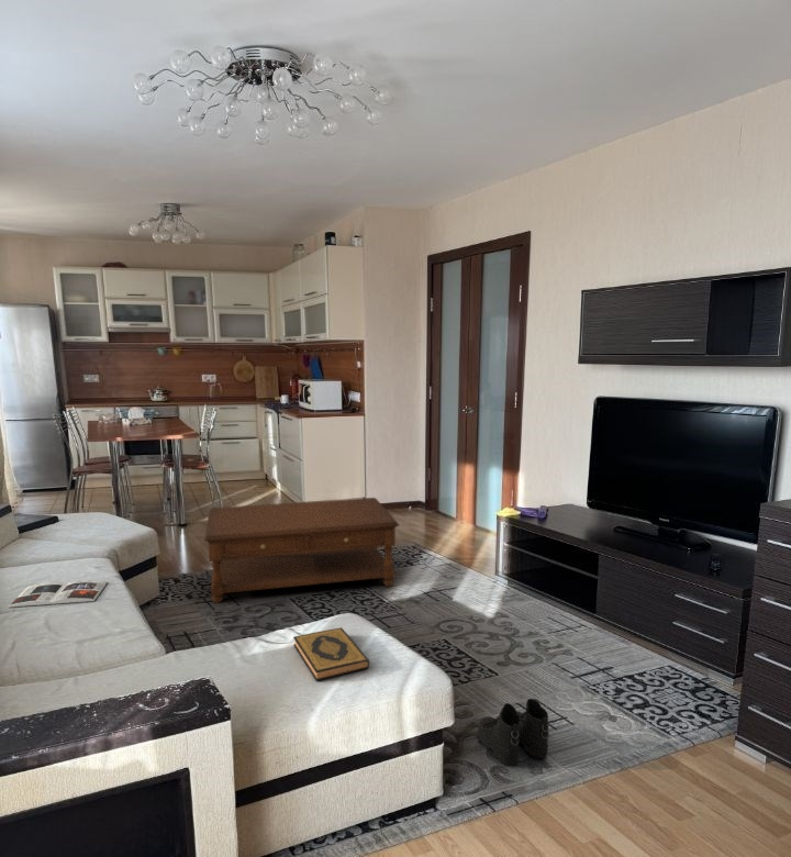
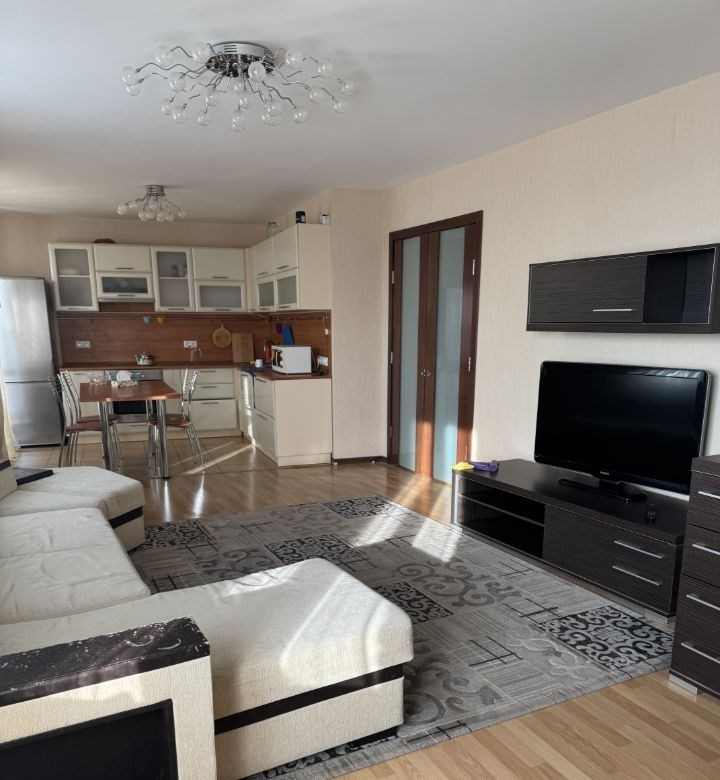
- coffee table (300, 546)
- magazine (59, 592)
- boots (513, 720)
- hardback book (330, 652)
